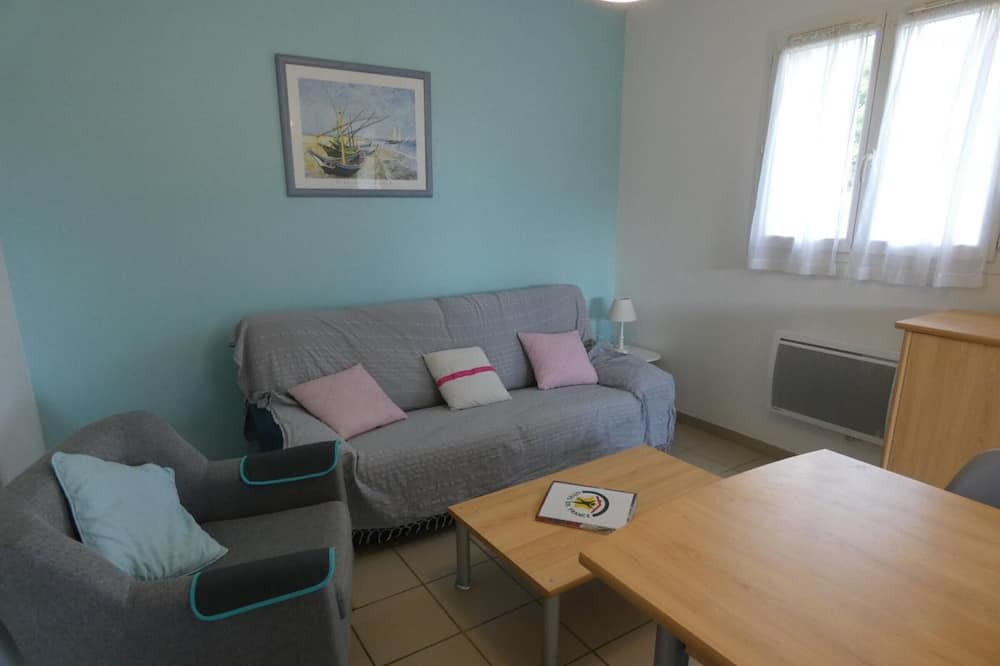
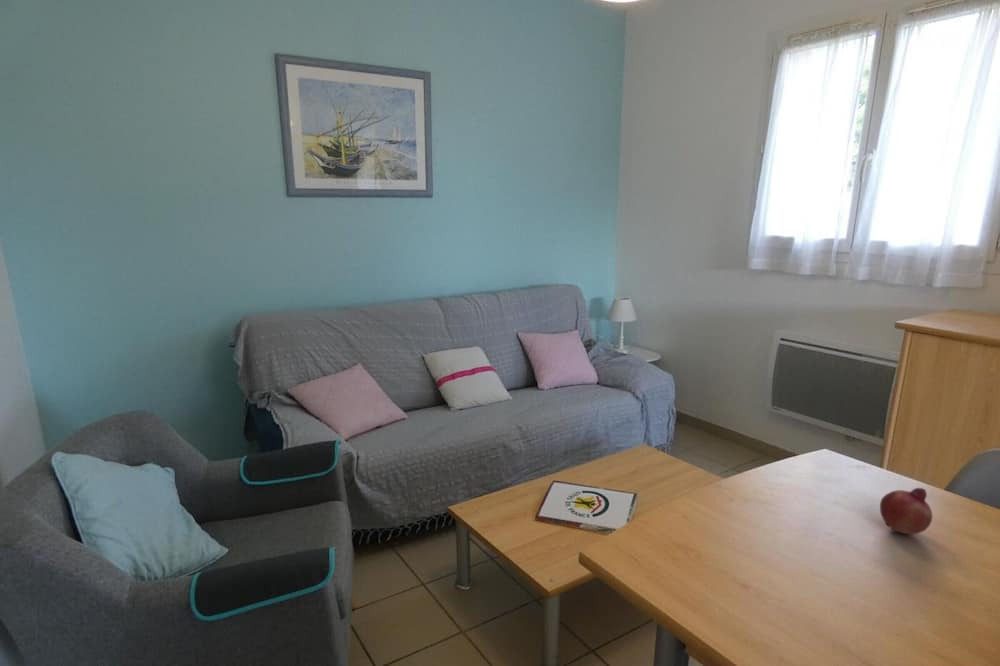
+ fruit (905, 508)
